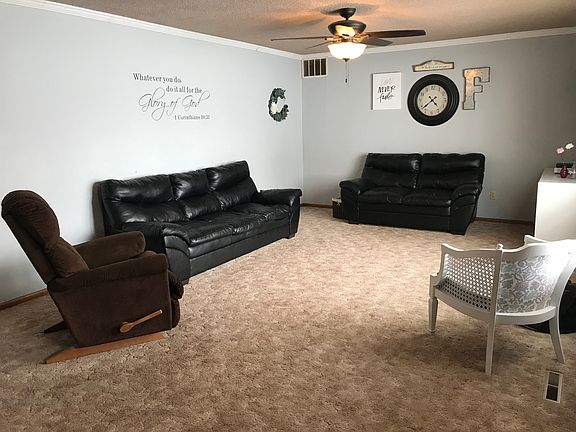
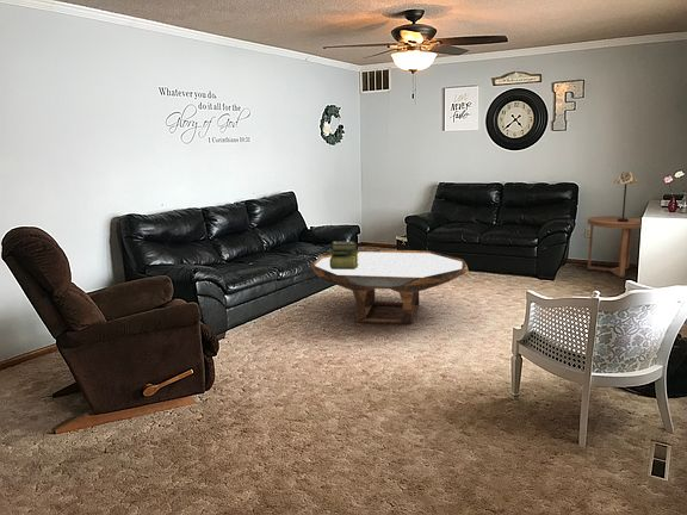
+ coffee table (388, 287)
+ table lamp (624, 197)
+ stack of books (344, 254)
+ side table (620, 246)
